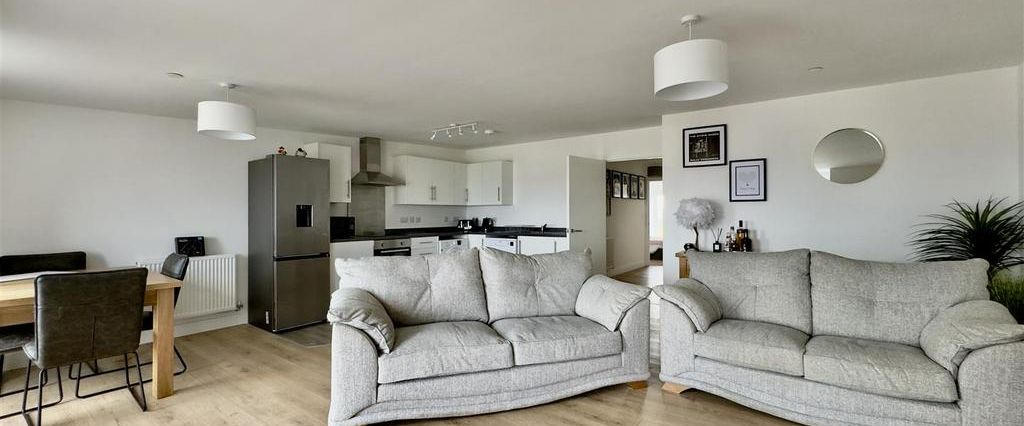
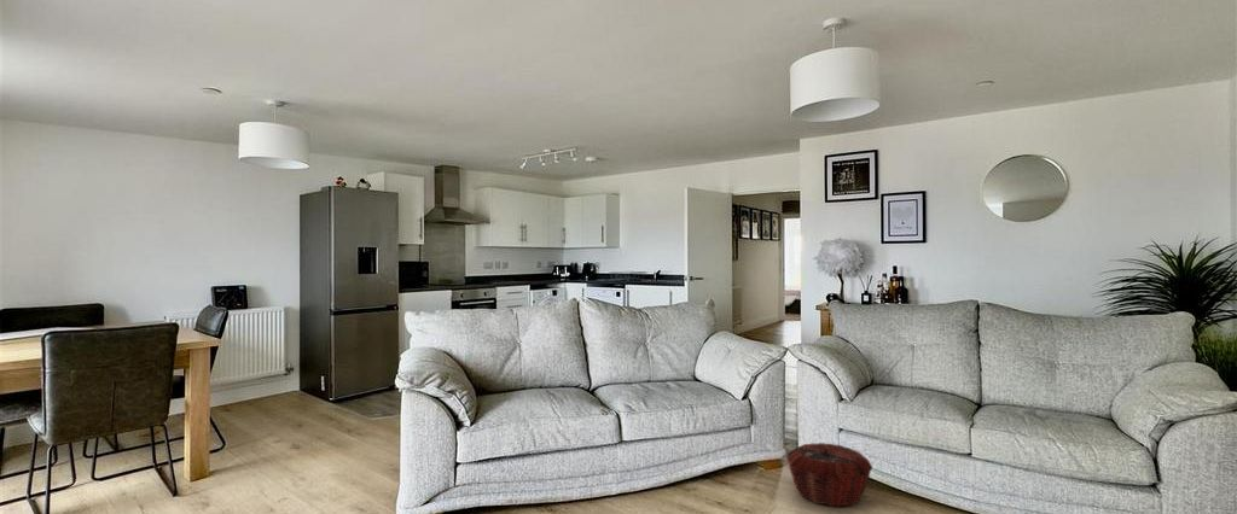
+ woven basket (827, 471)
